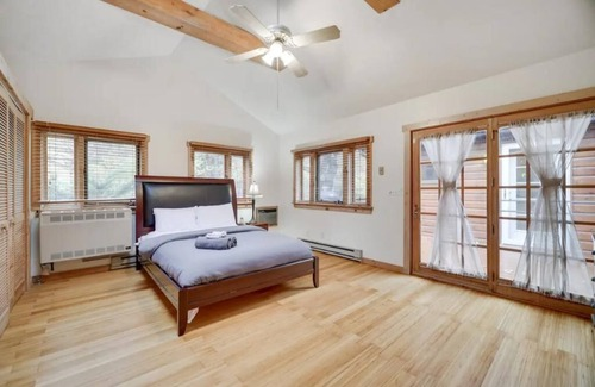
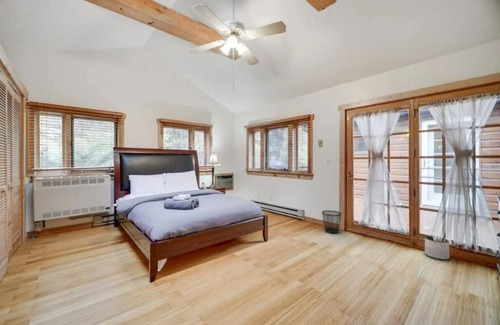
+ planter (436, 247)
+ wastebasket (331, 221)
